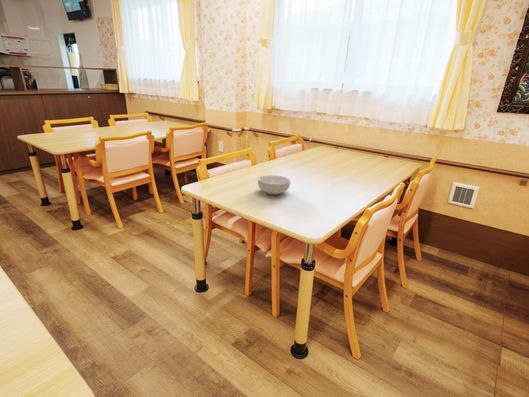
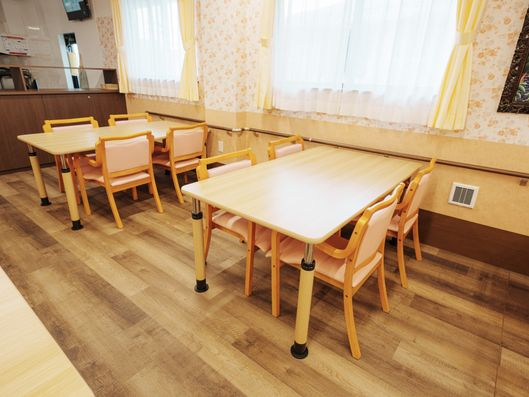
- cereal bowl (273, 185)
